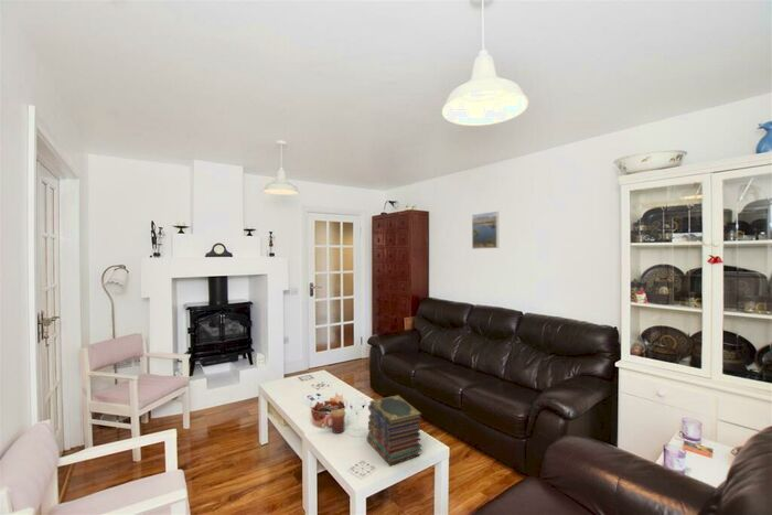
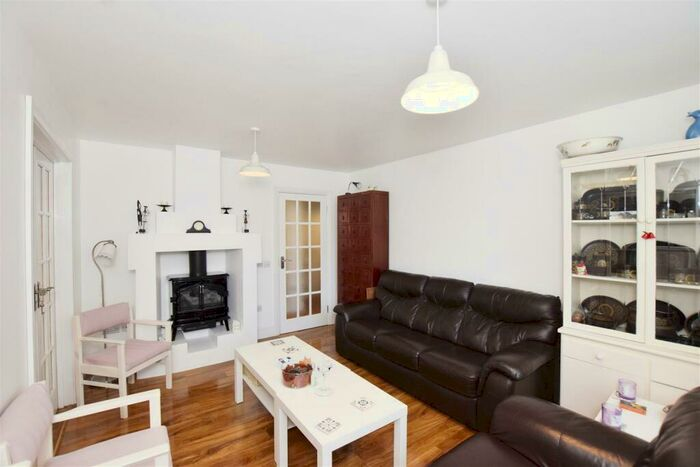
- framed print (484, 230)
- book stack (394, 427)
- mug (335, 422)
